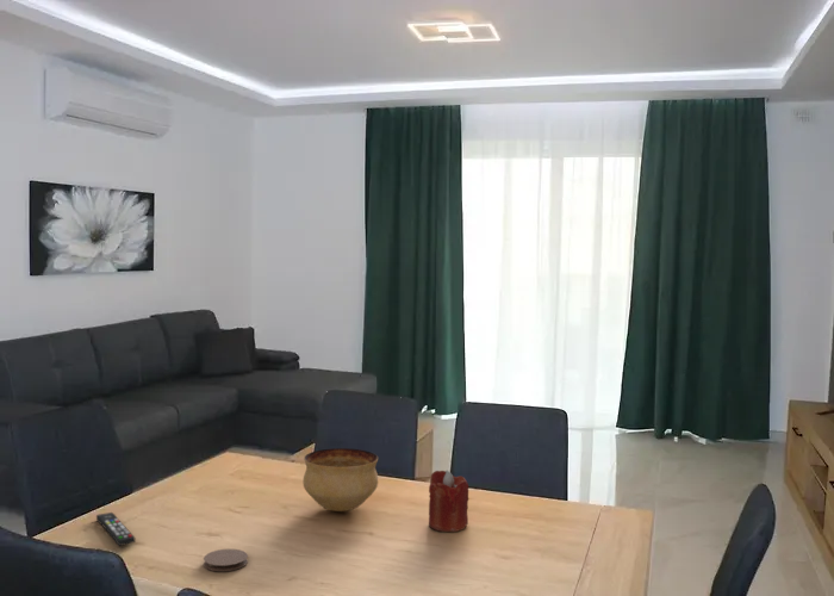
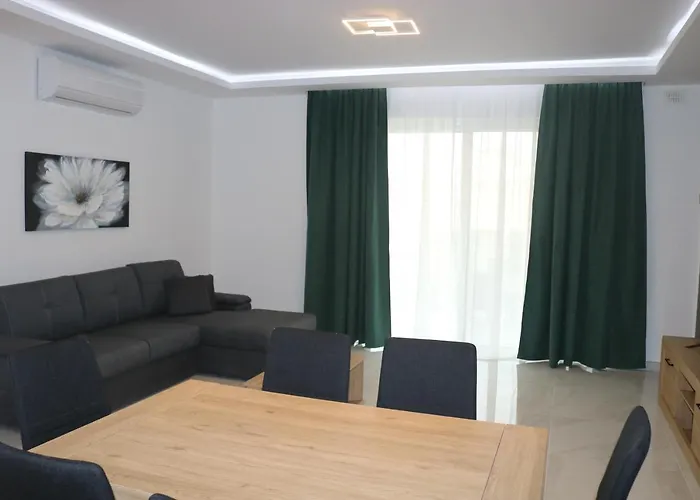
- remote control (114, 528)
- bowl (340, 483)
- candle (448, 497)
- coaster (225, 559)
